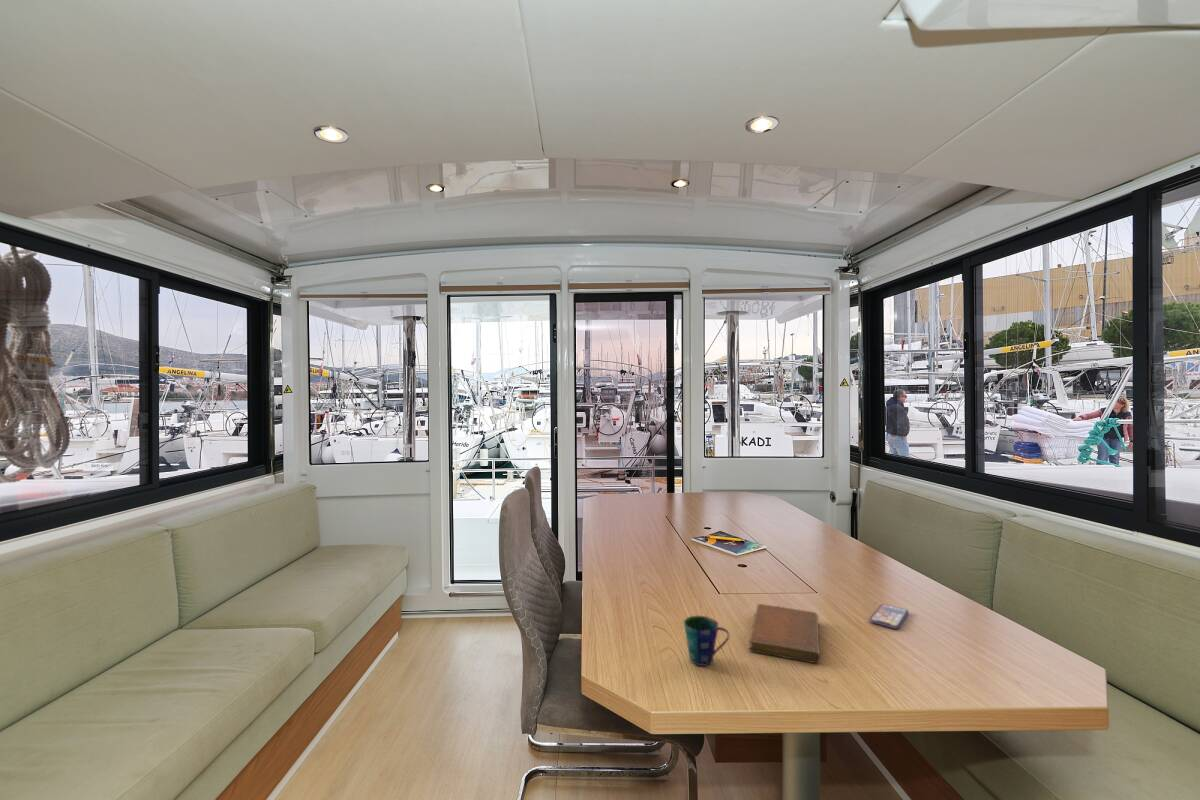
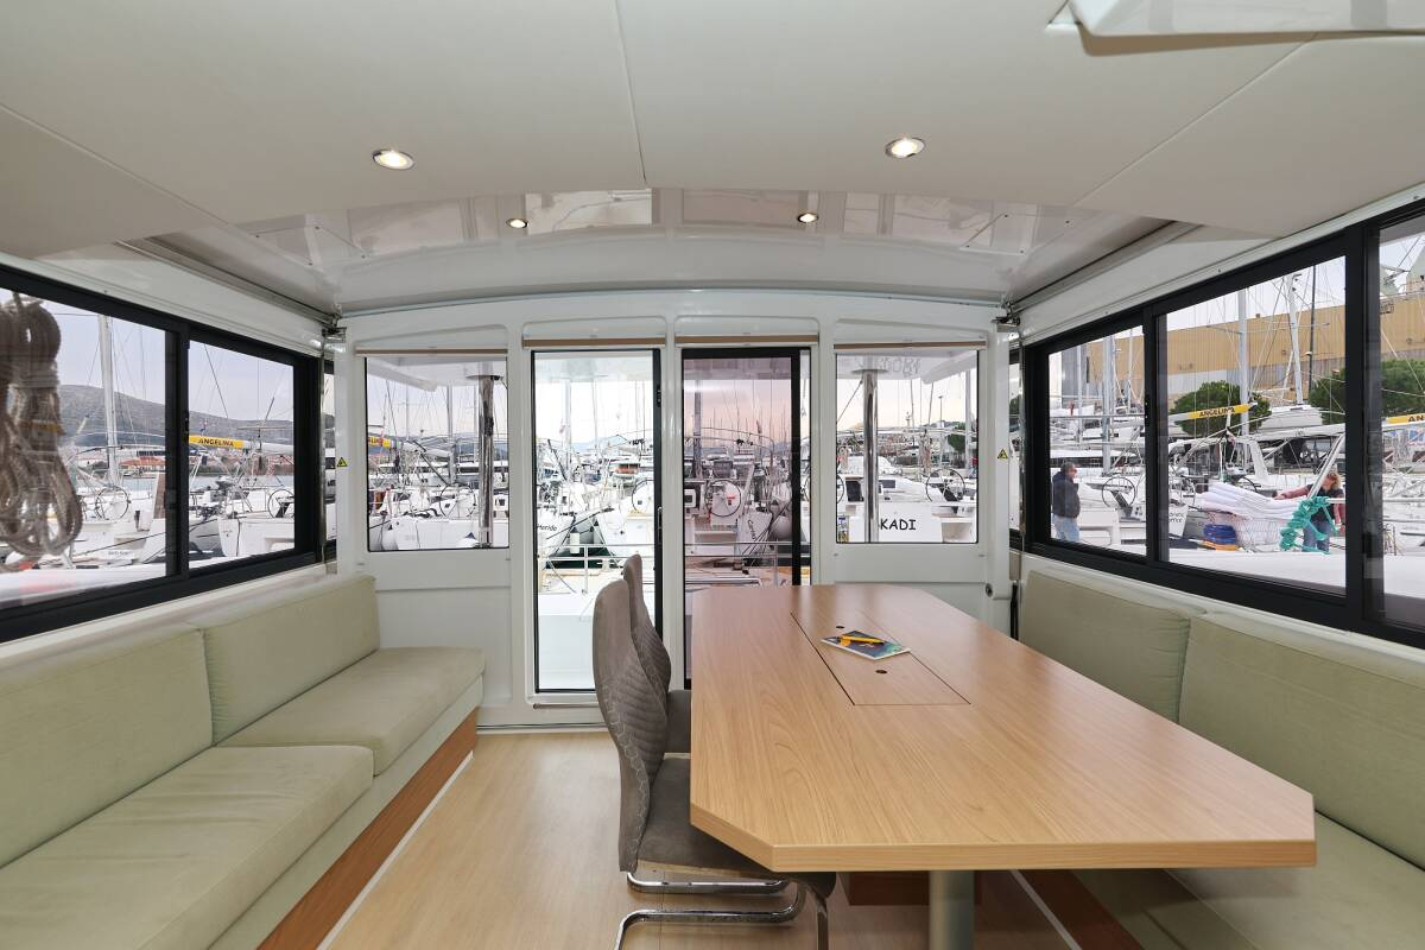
- smartphone (889, 615)
- notebook (785, 630)
- cup (706, 642)
